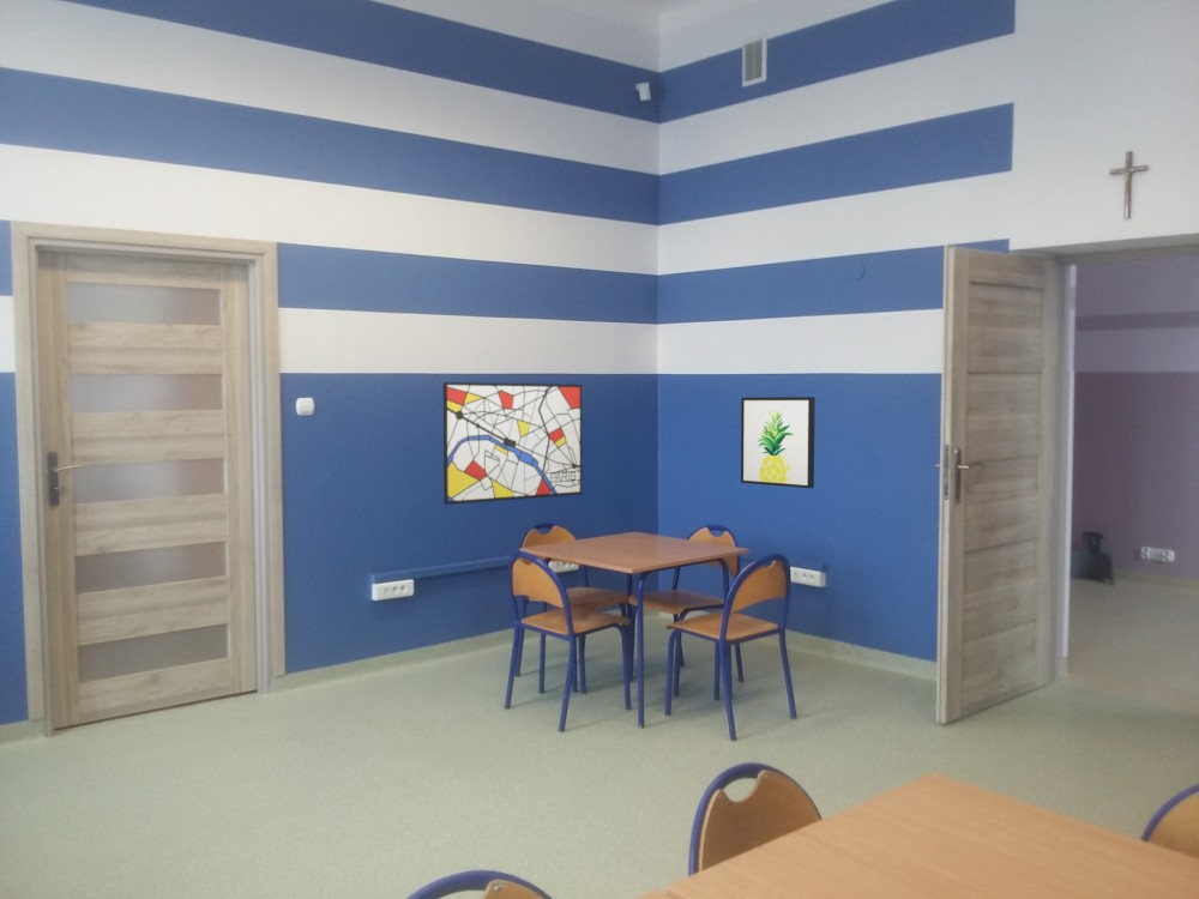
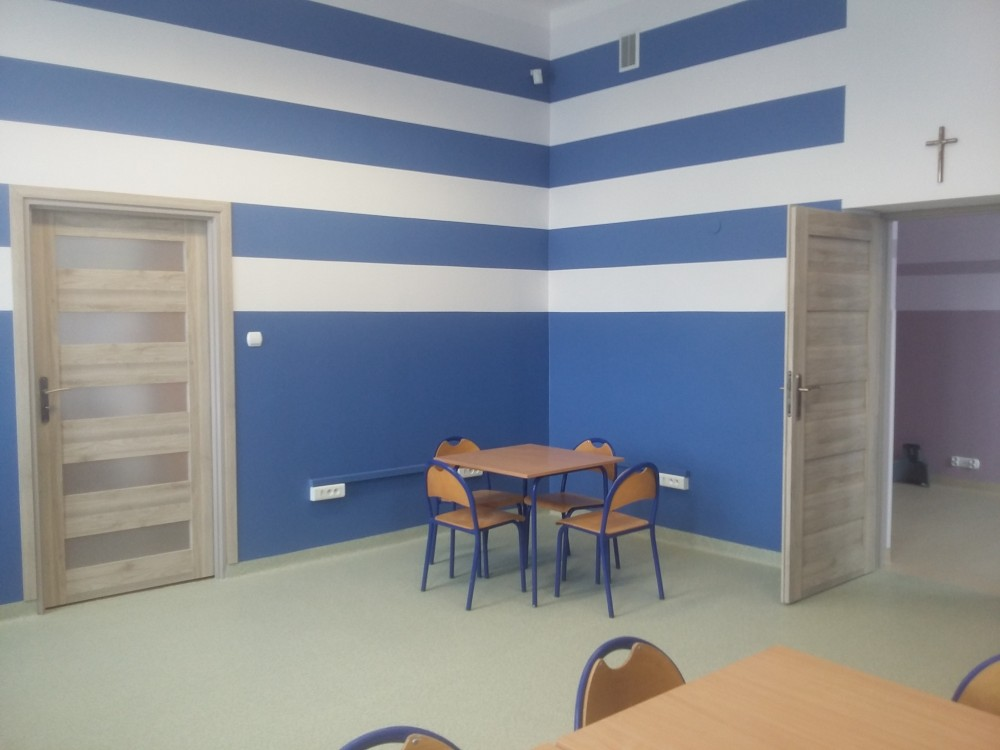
- wall art (516, 441)
- wall art (776, 441)
